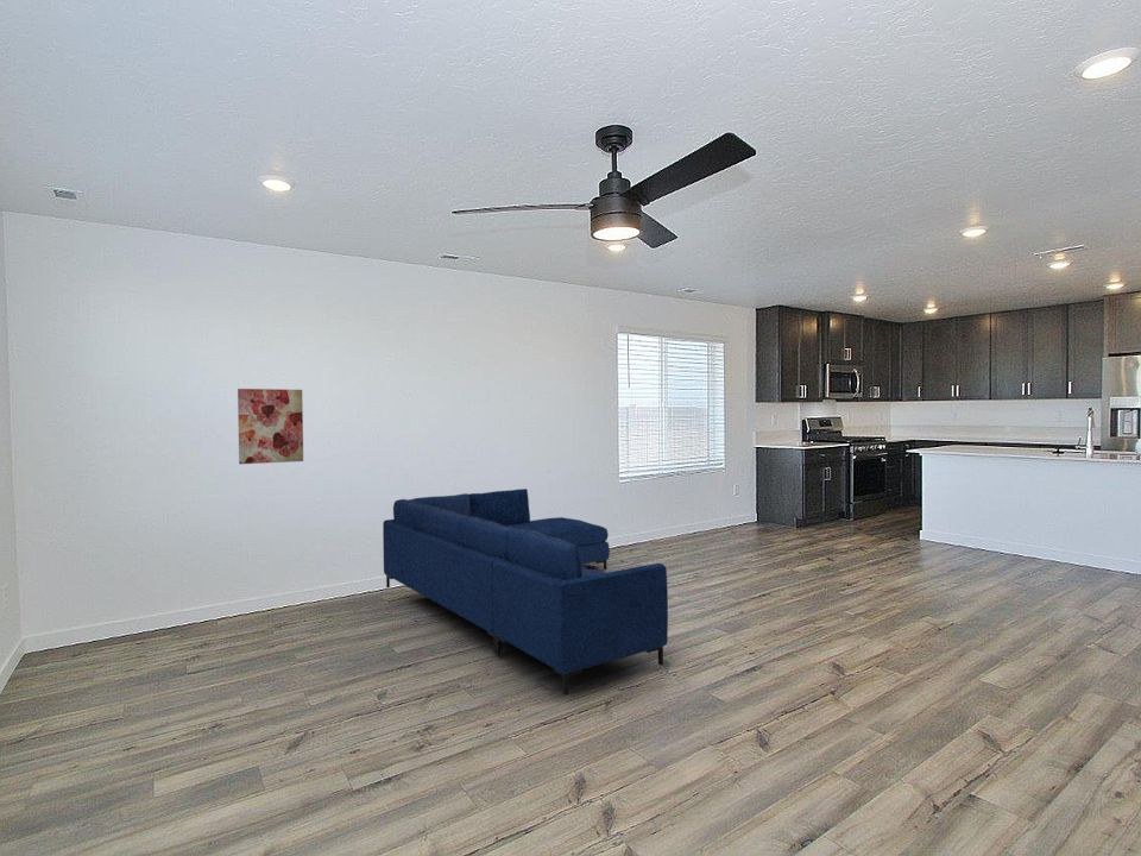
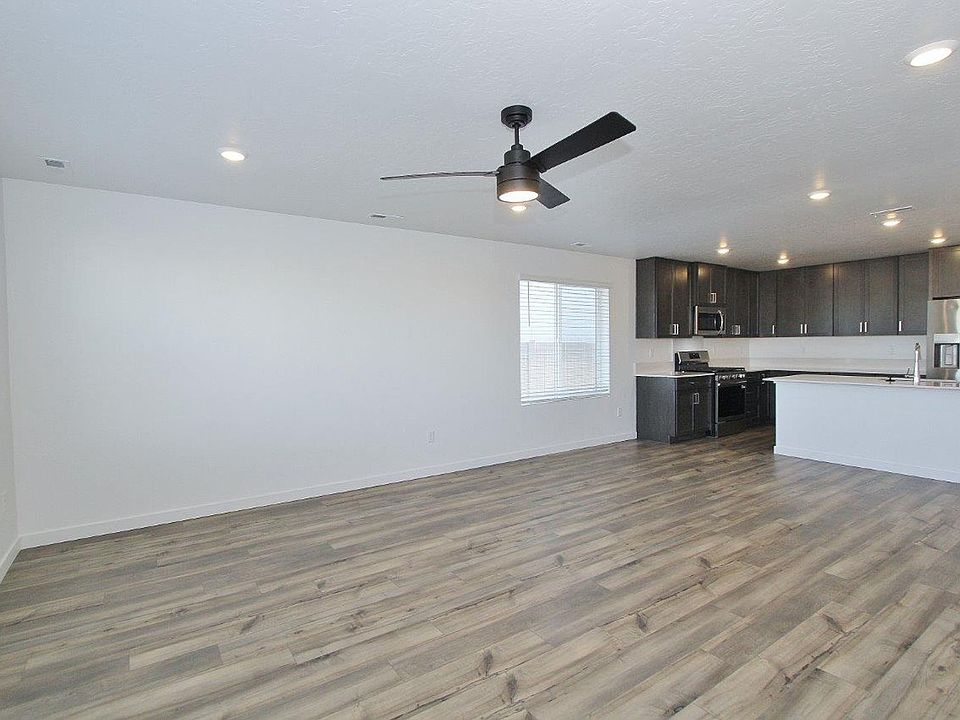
- wall art (271, 426)
- sofa (563, 554)
